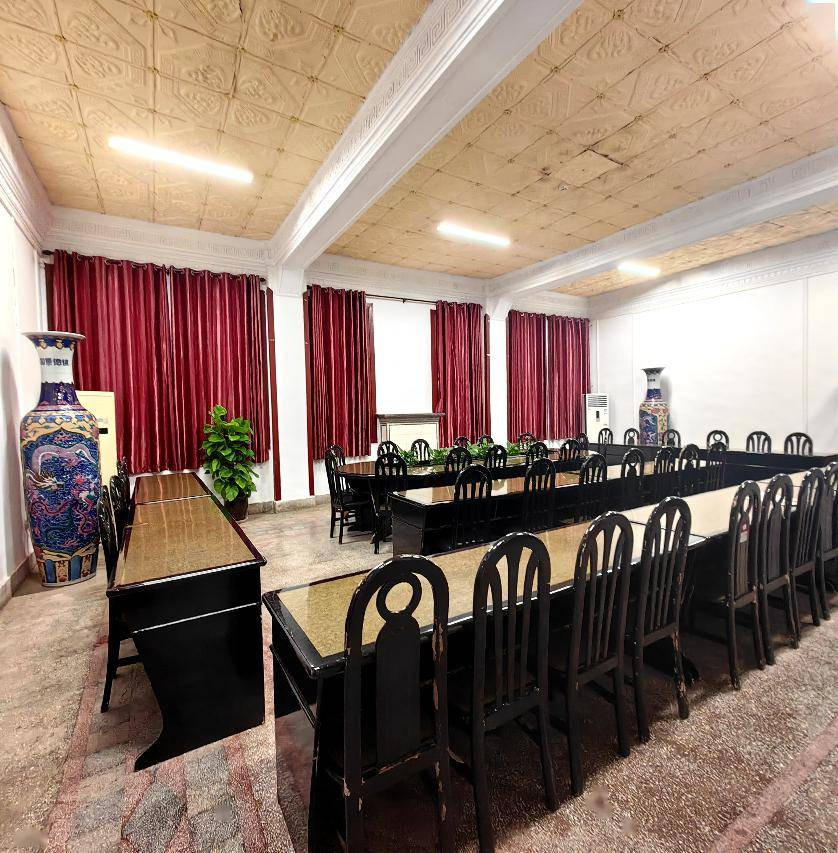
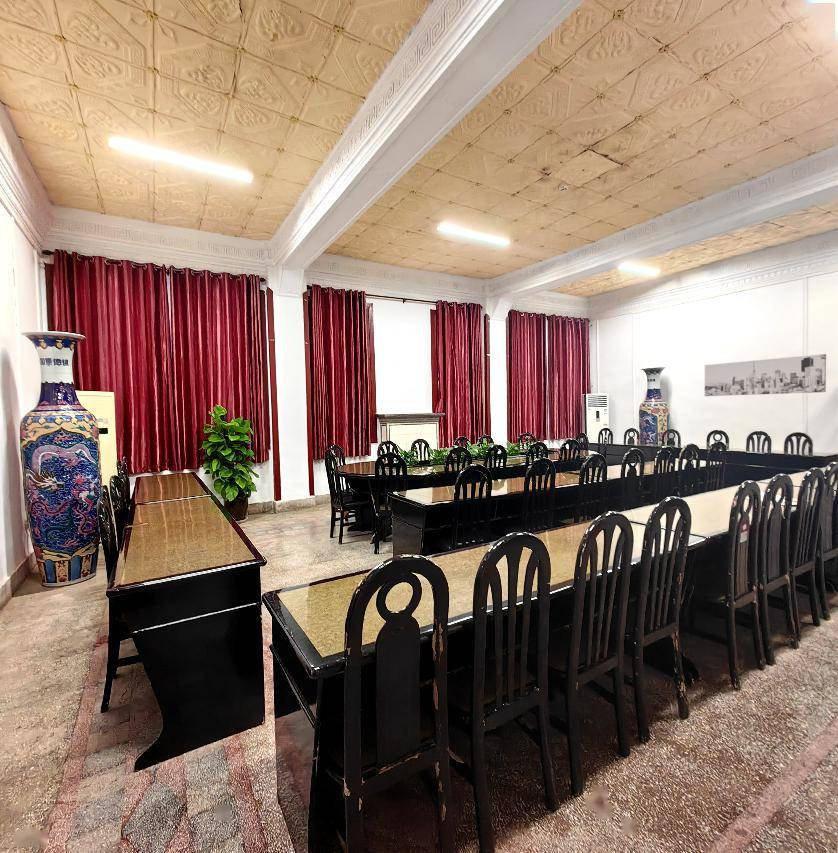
+ wall art (759, 377)
